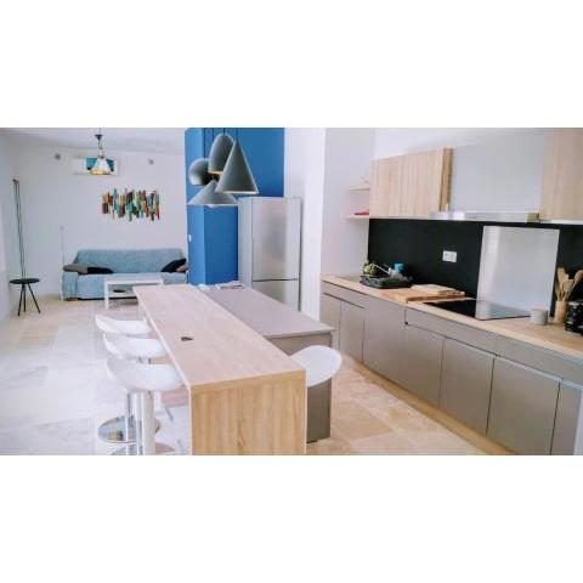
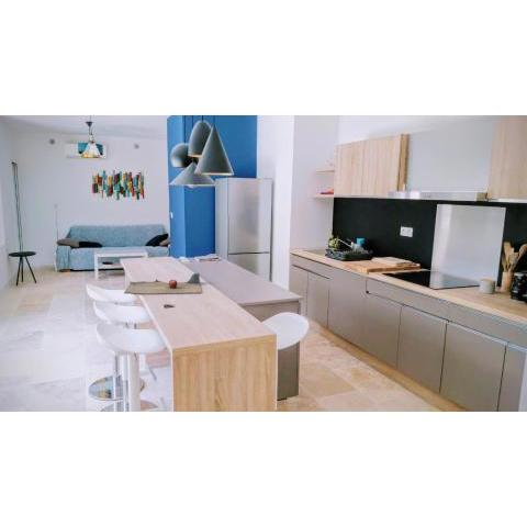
+ cutting board (164, 282)
